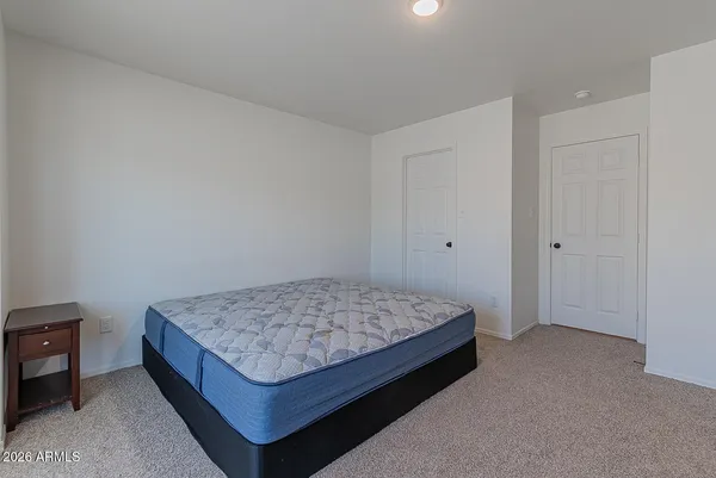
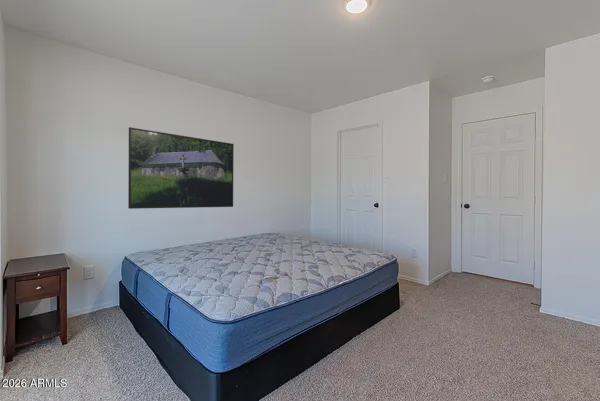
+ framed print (187, 172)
